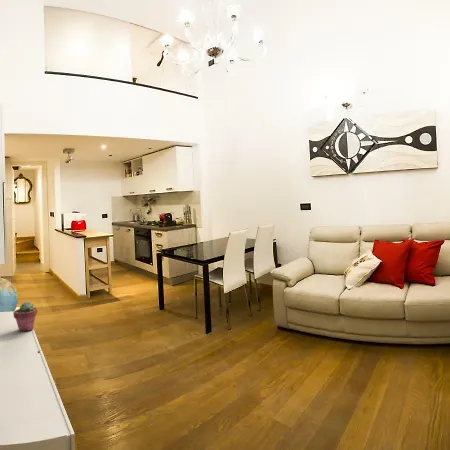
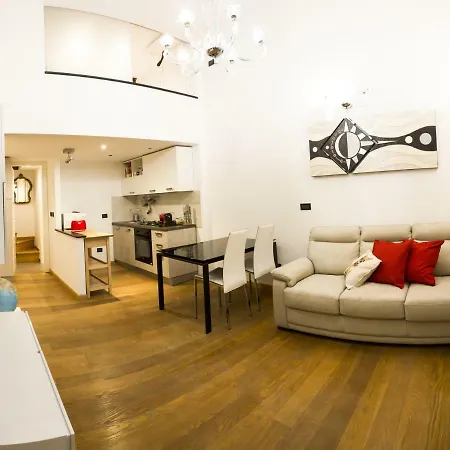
- potted succulent (25, 315)
